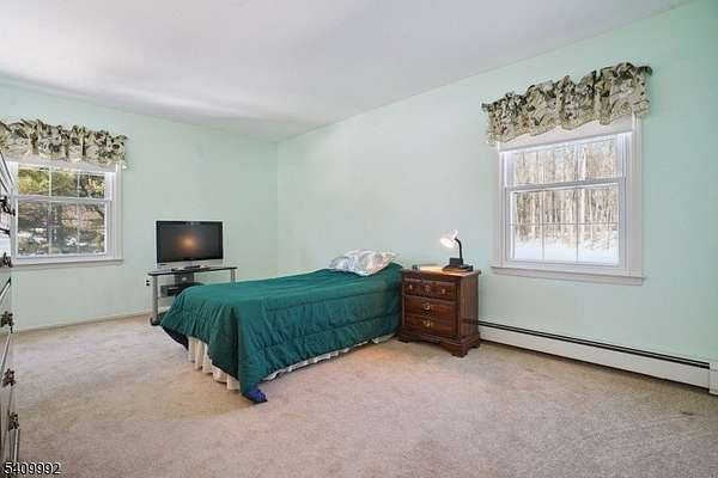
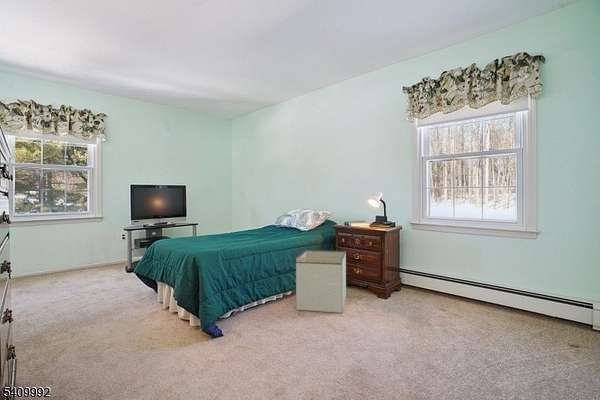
+ storage bin (322, 278)
